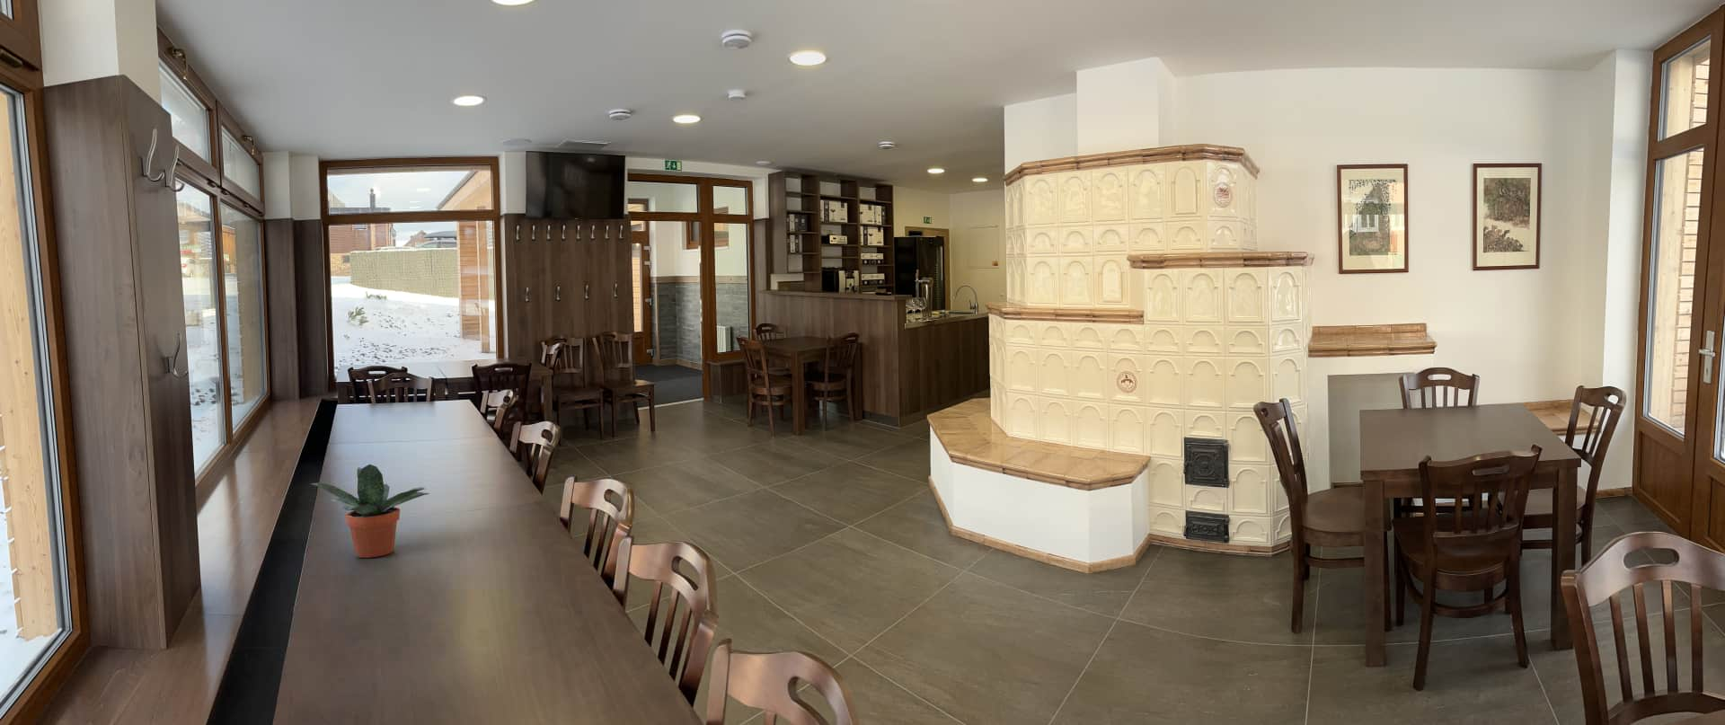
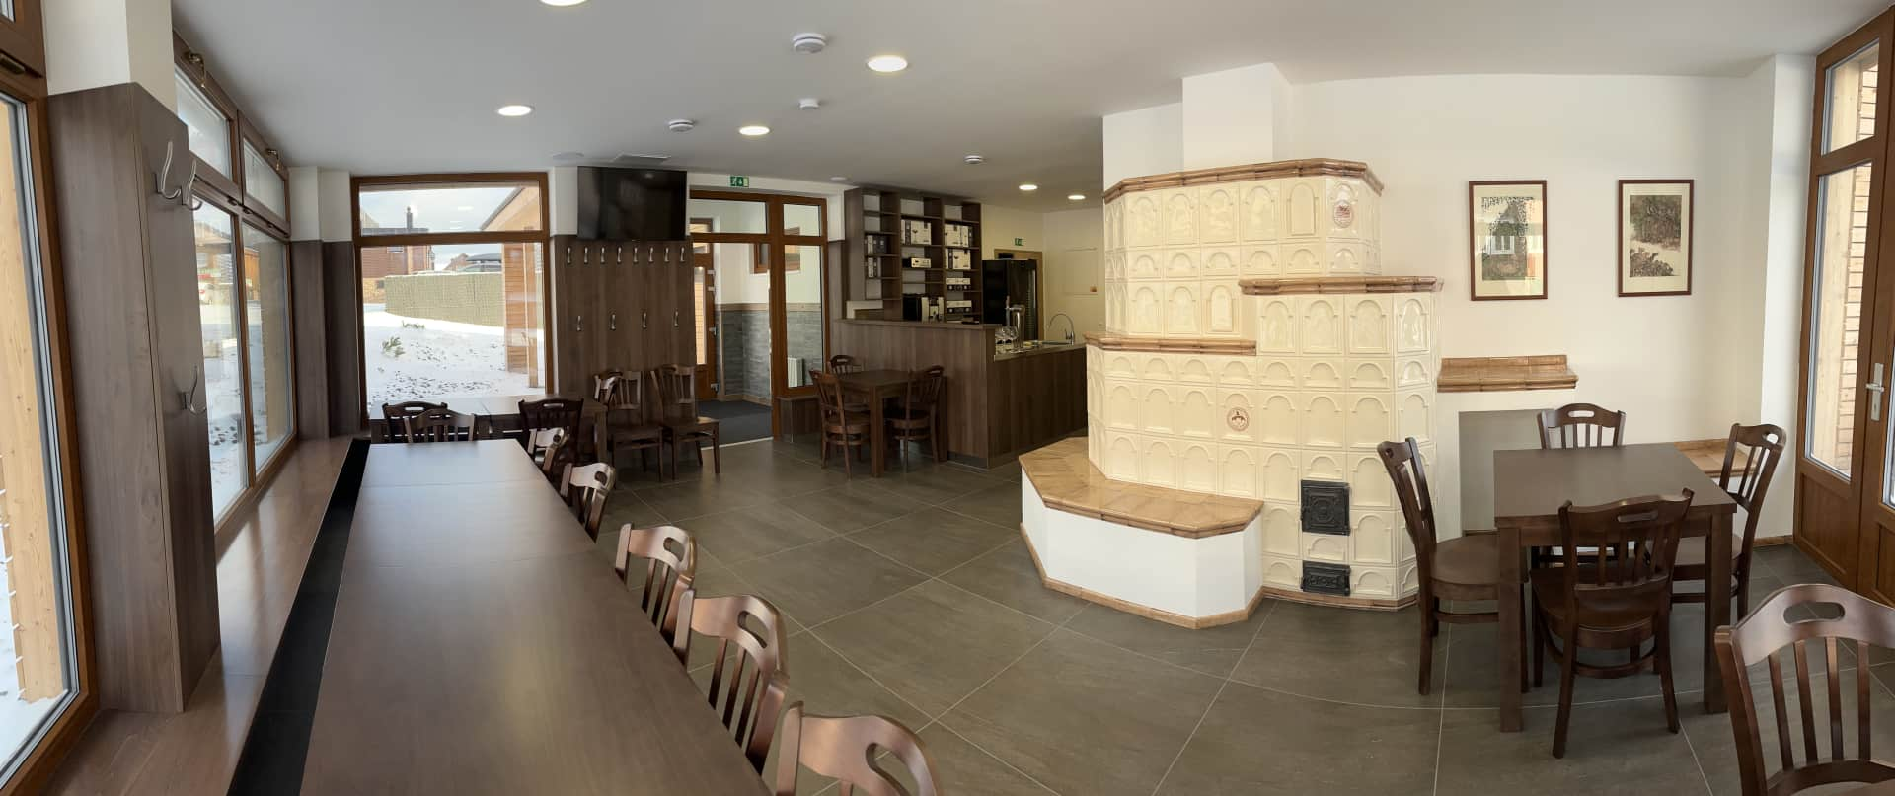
- potted plant (373, 506)
